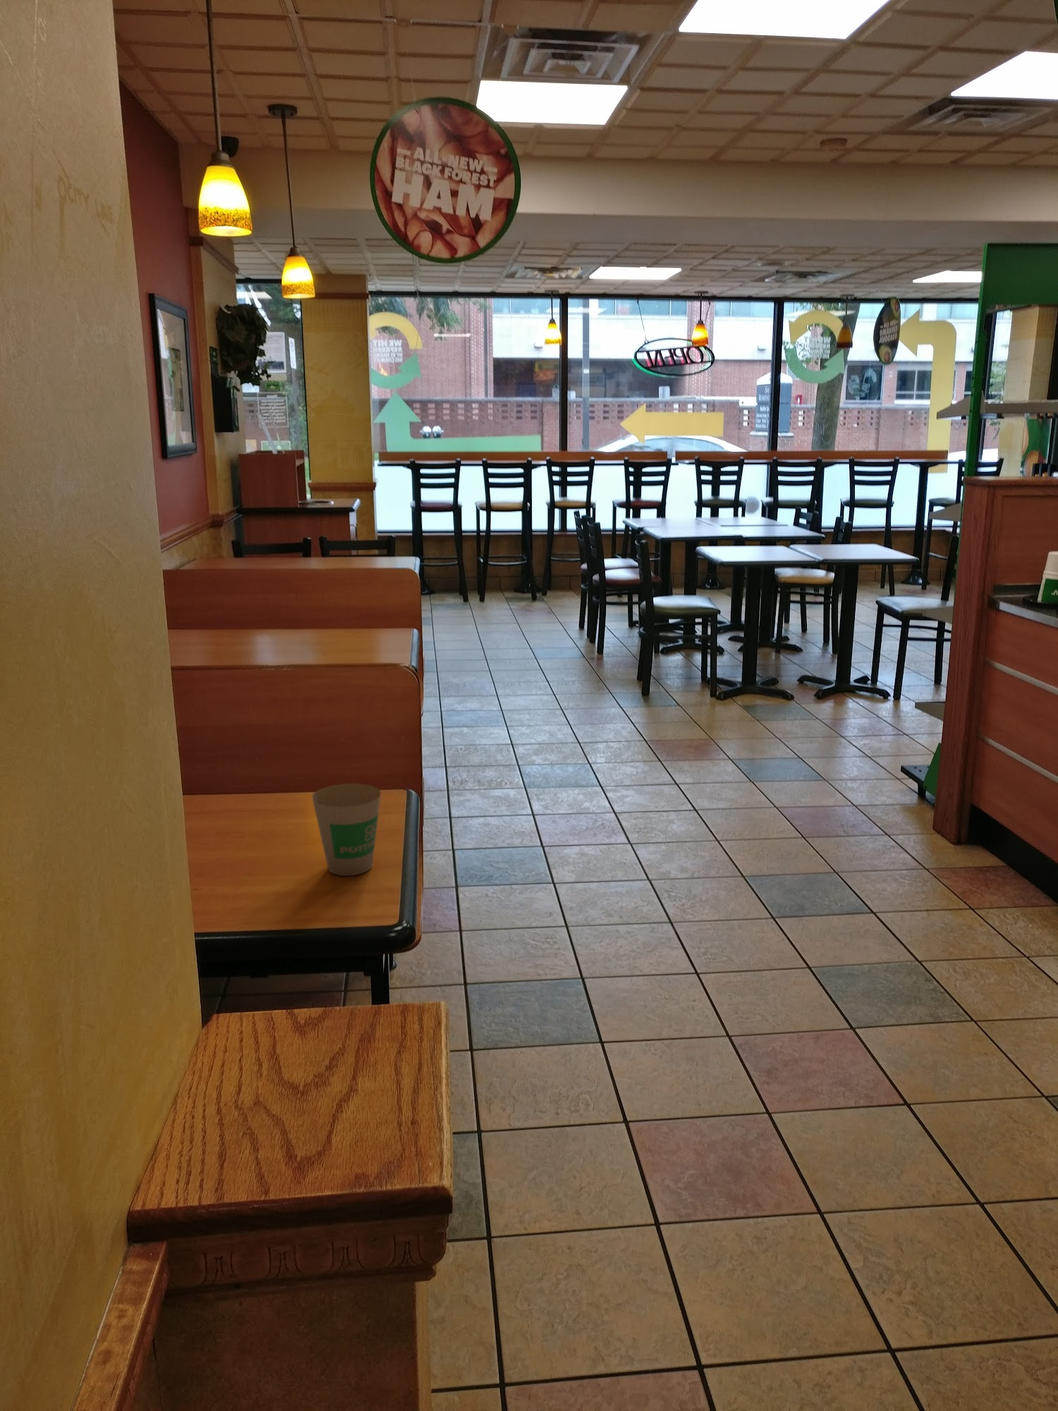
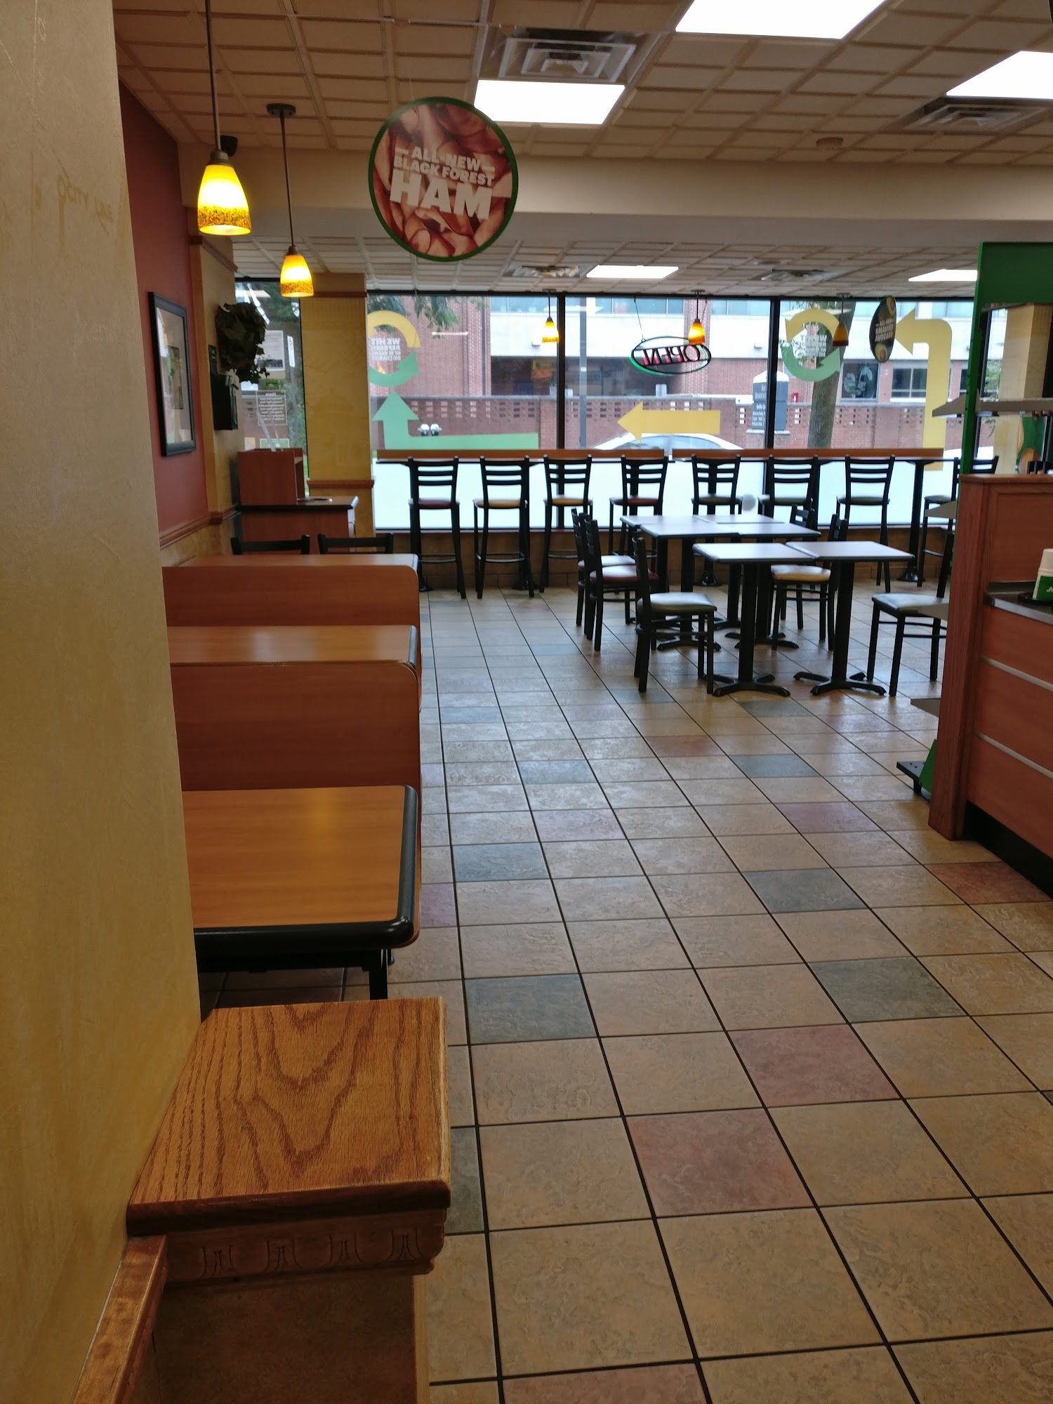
- paper cup (348, 830)
